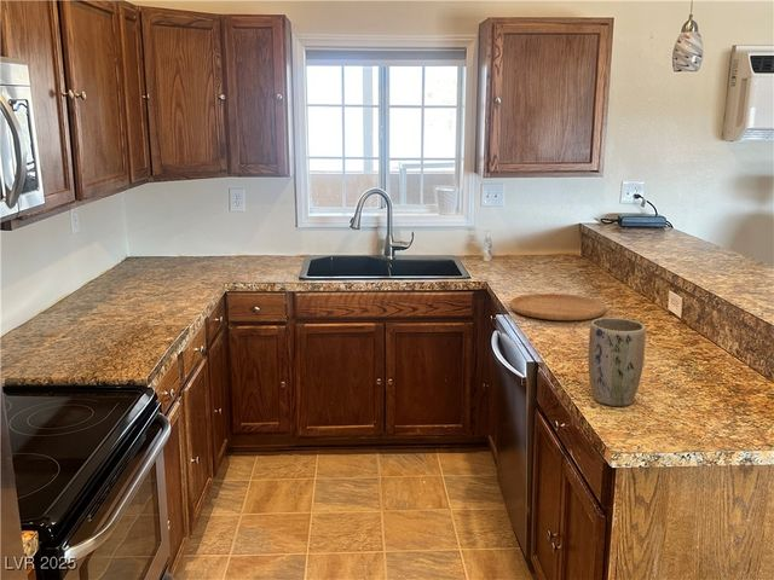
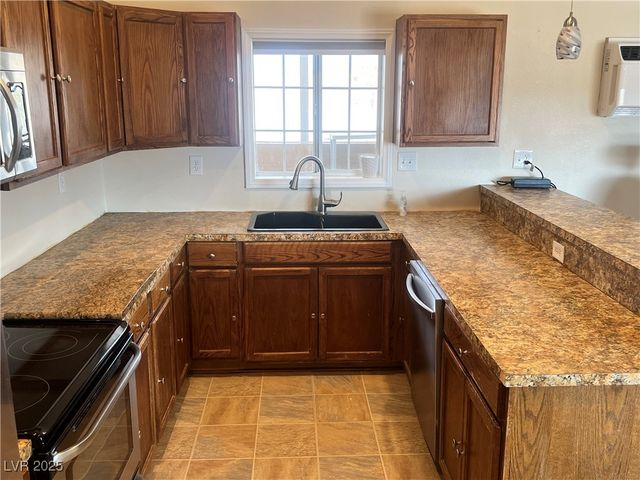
- cutting board (556, 306)
- plant pot (614, 361)
